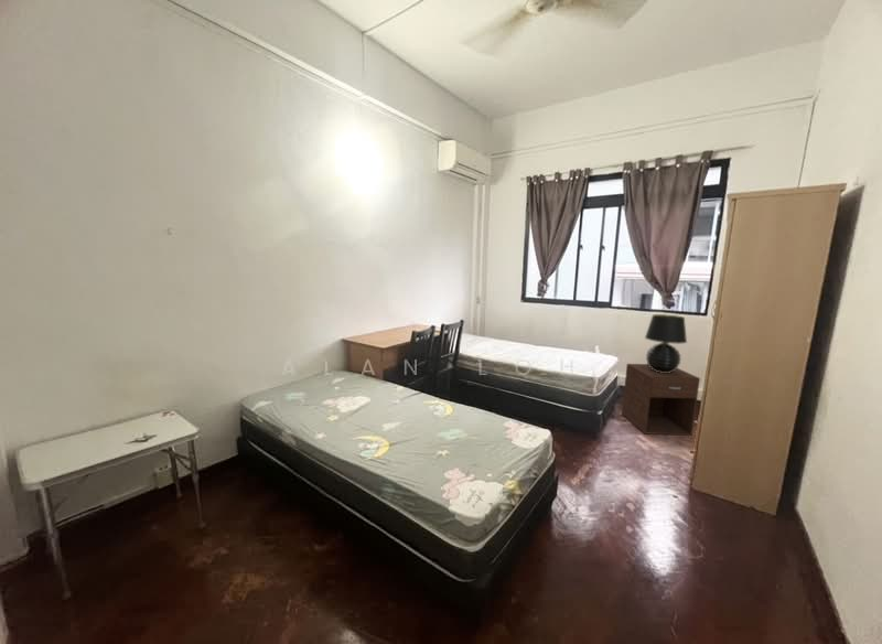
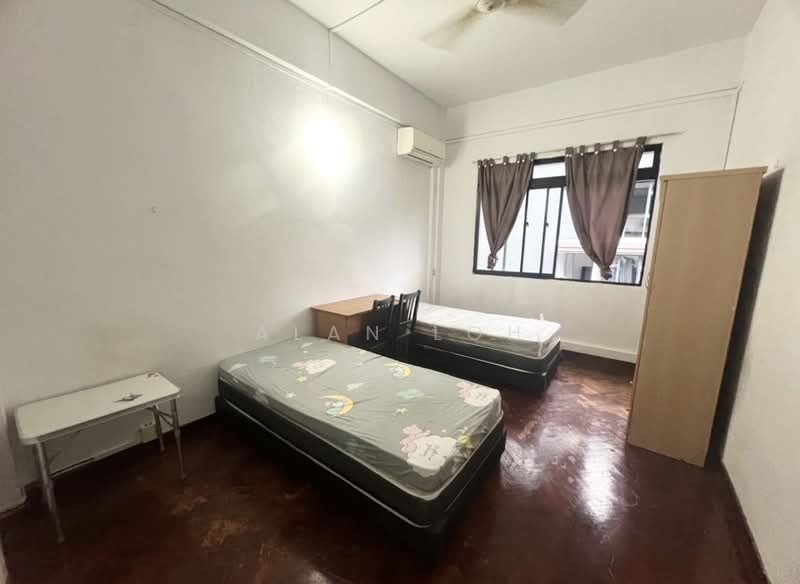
- nightstand (658, 398)
- table lamp (665, 343)
